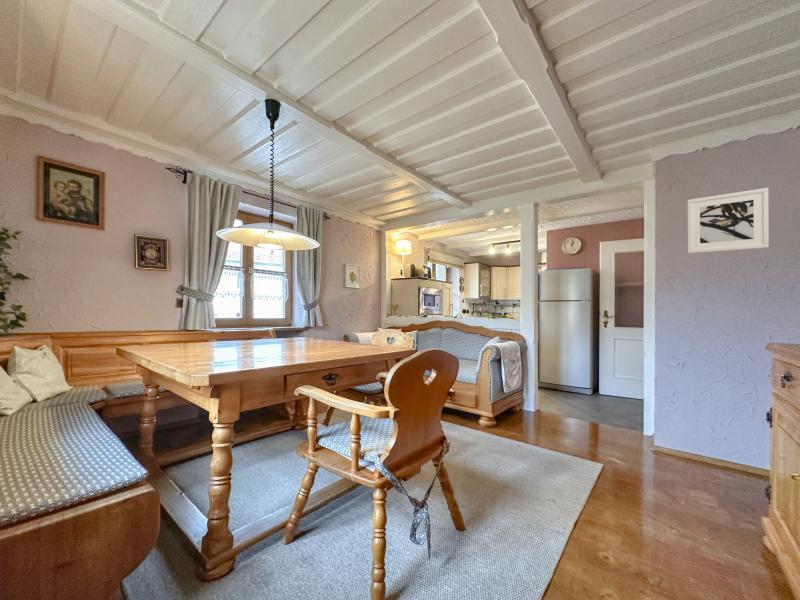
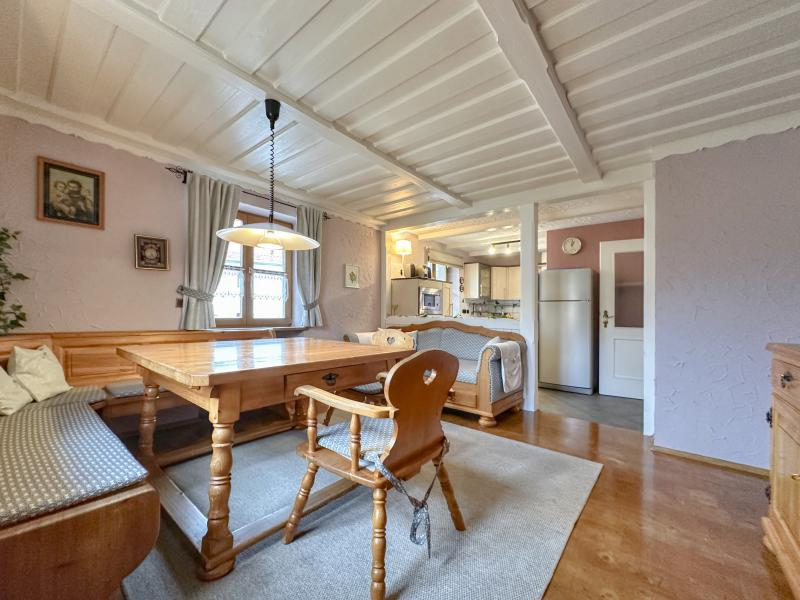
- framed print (725, 222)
